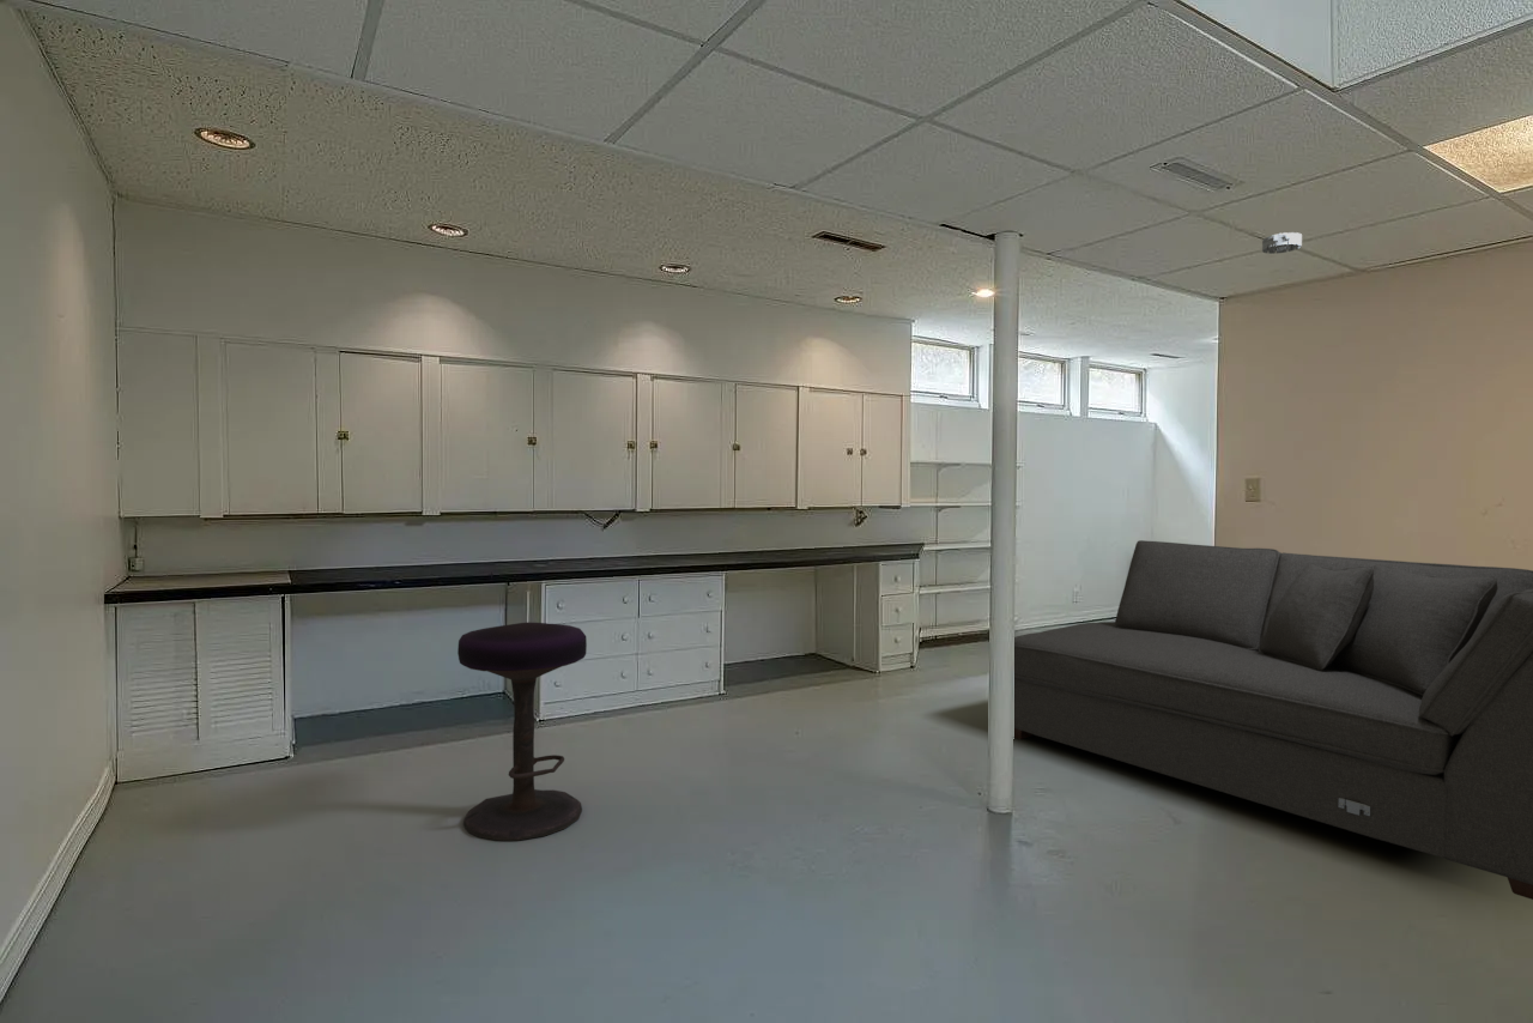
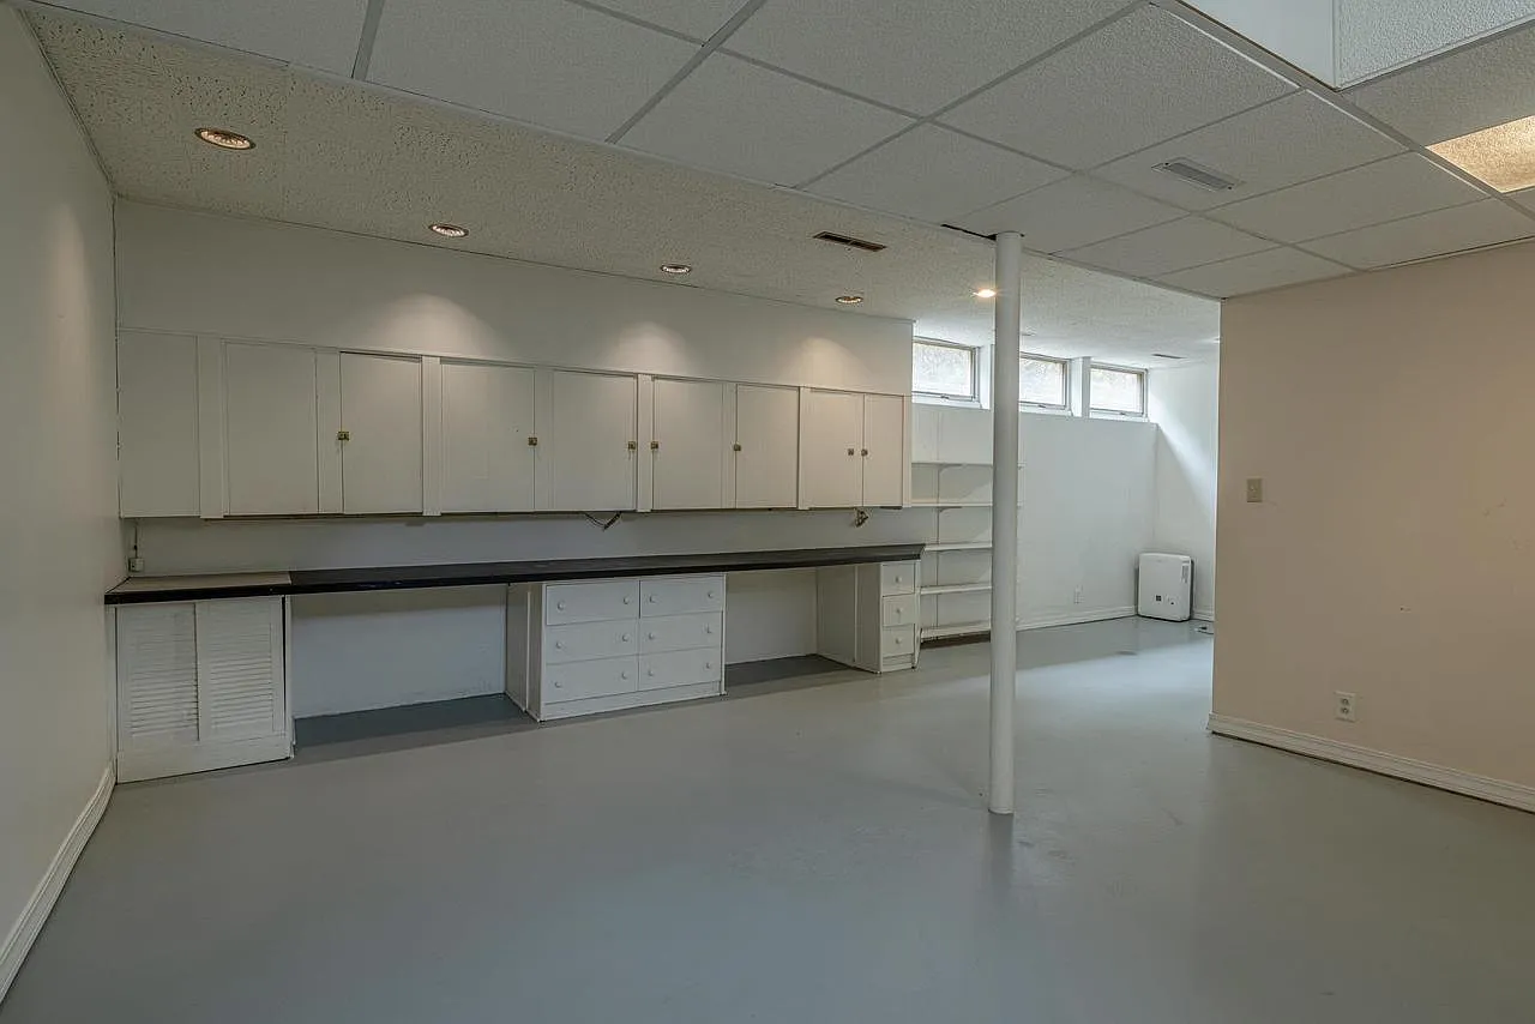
- stool (523, 721)
- smoke detector (1281, 242)
- sofa (1265, 665)
